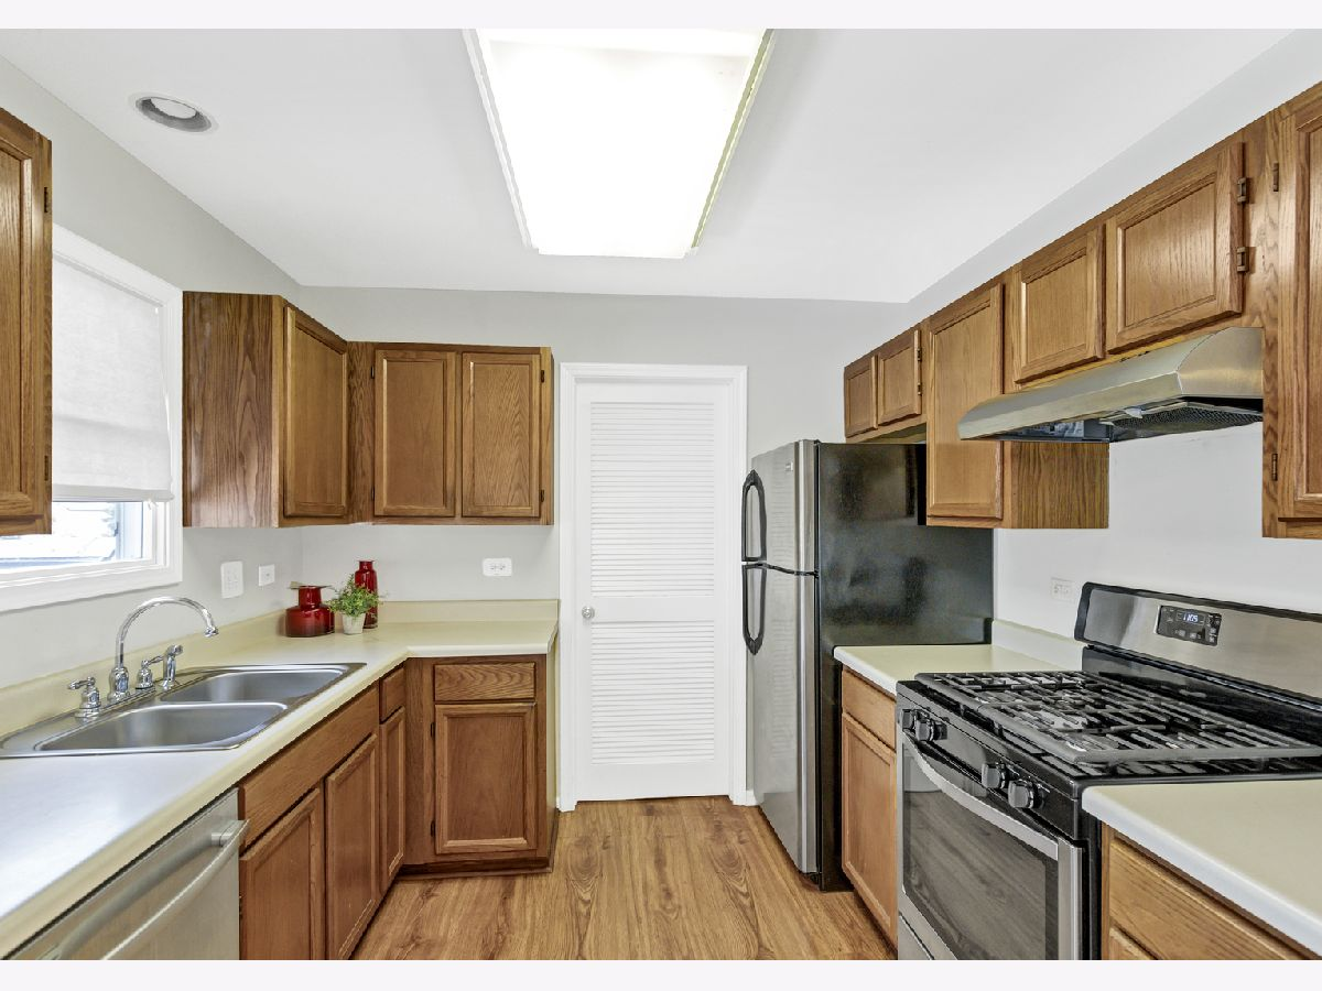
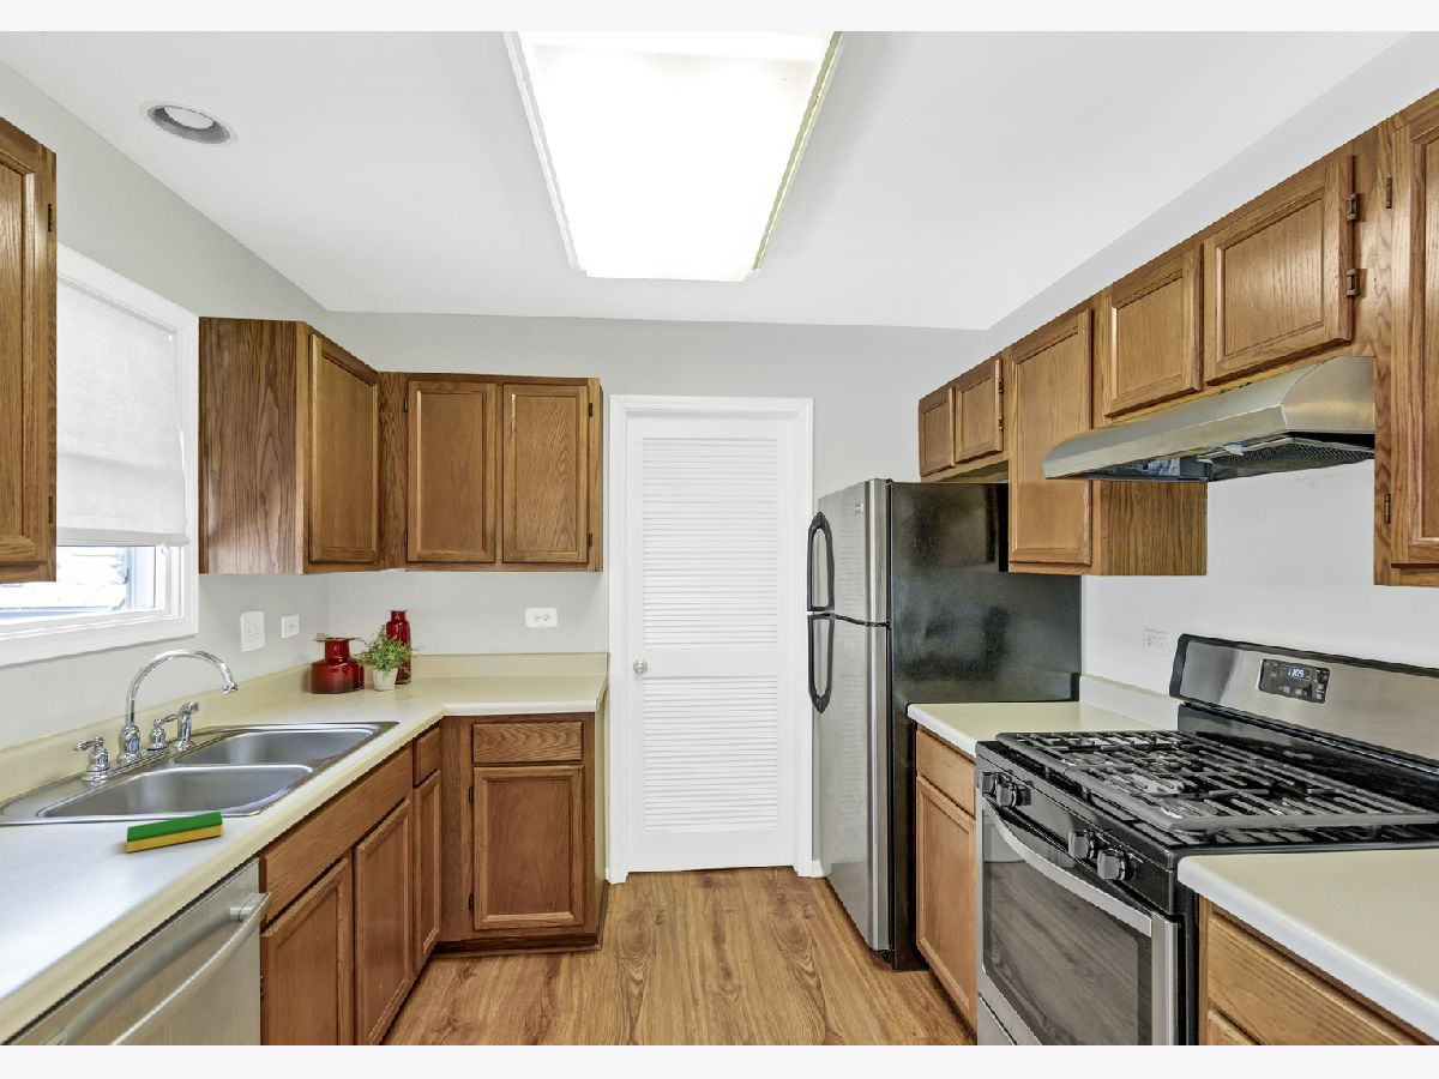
+ dish sponge (175, 831)
